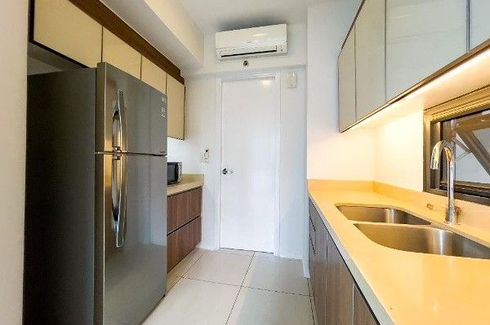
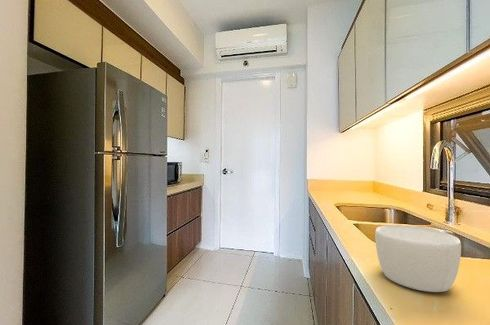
+ bowl (414, 256)
